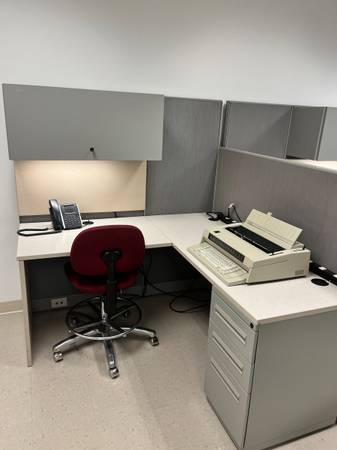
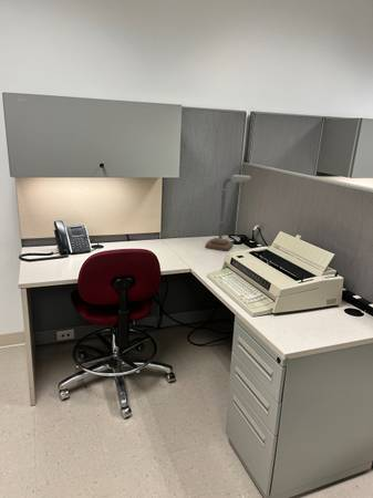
+ desk lamp (224, 211)
